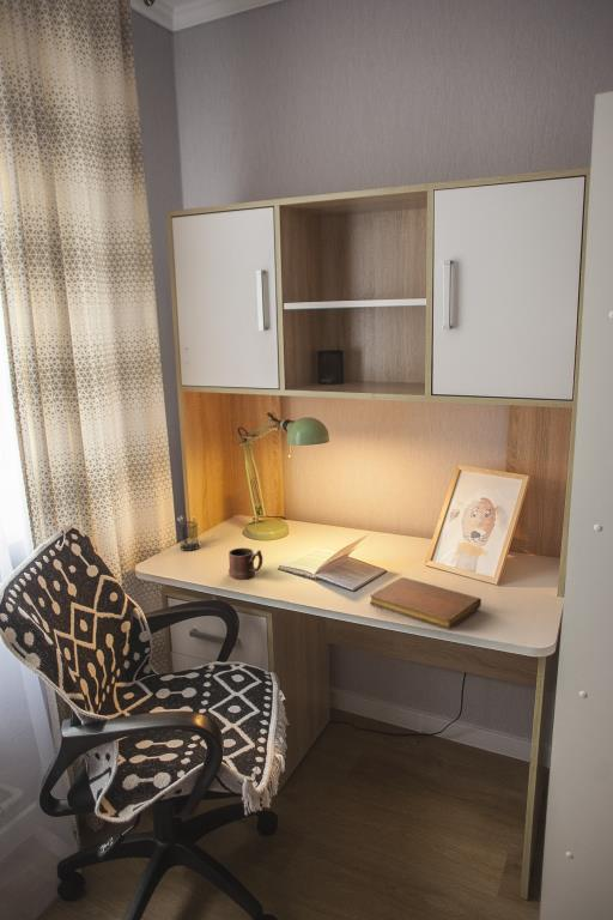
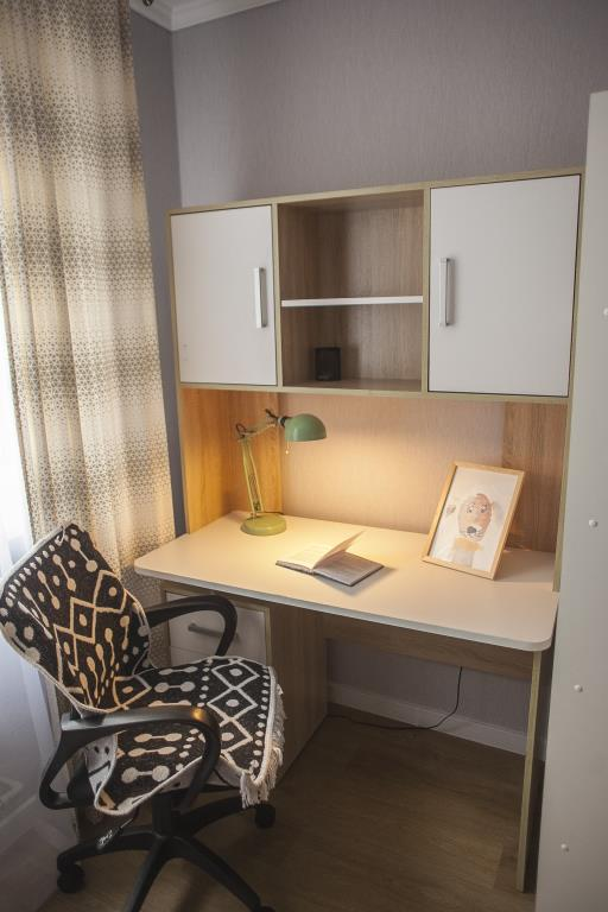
- pencil holder (188, 531)
- notebook (424, 600)
- mug (245, 561)
